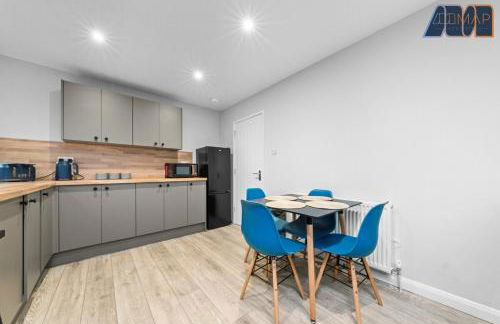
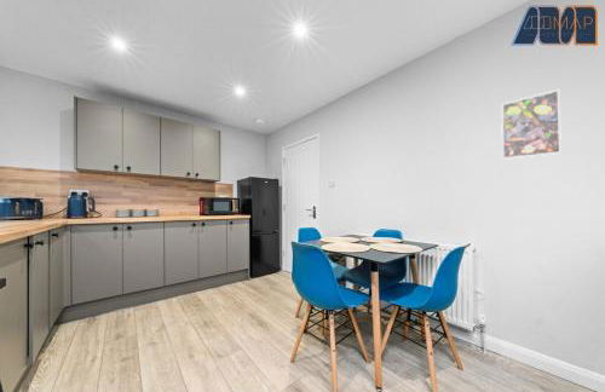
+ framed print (529, 126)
